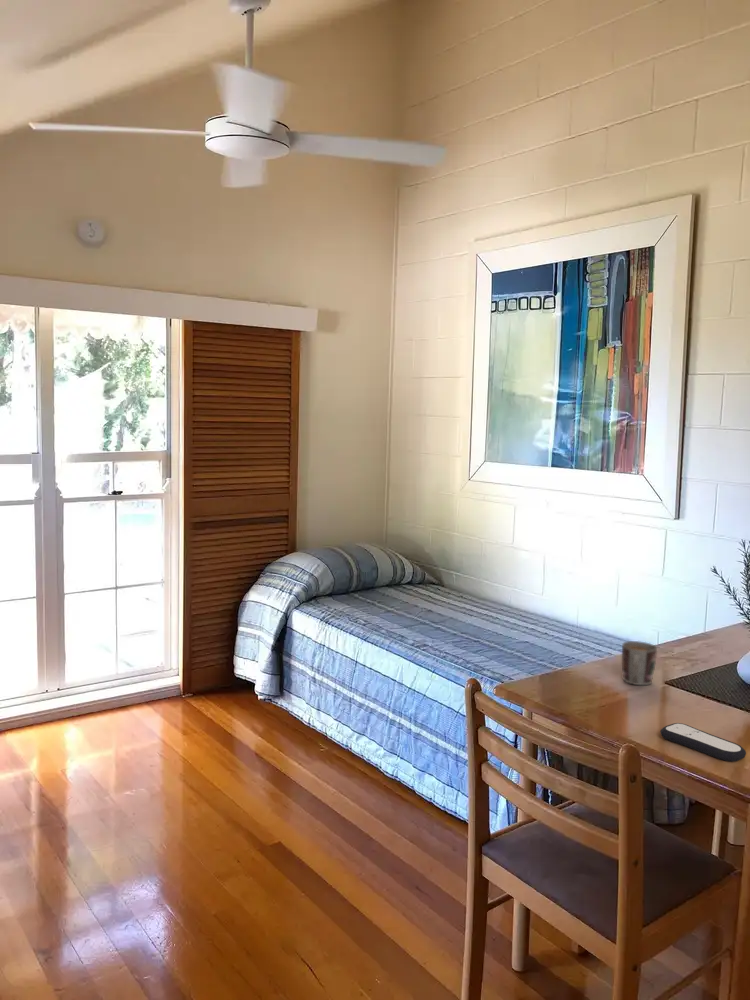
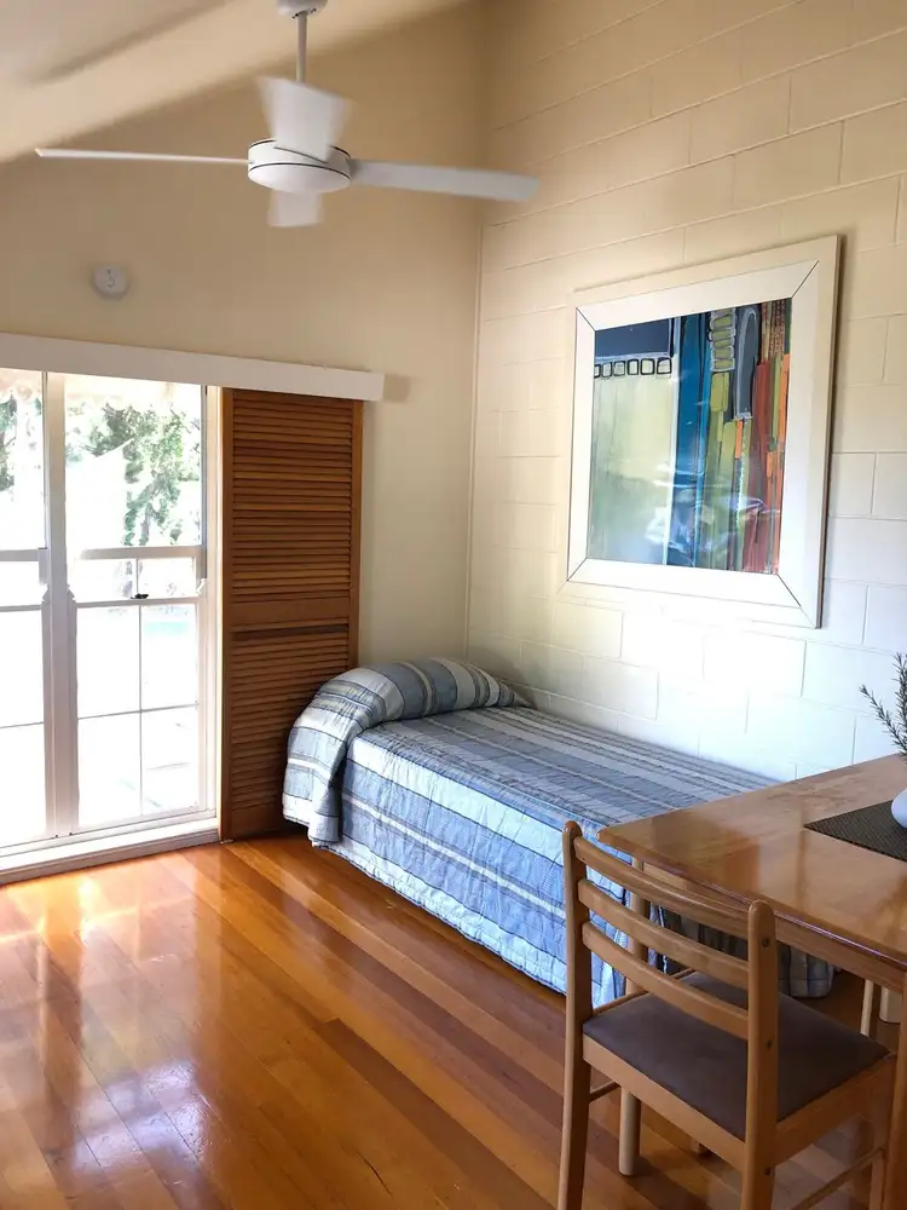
- mug (637, 665)
- remote control (702, 741)
